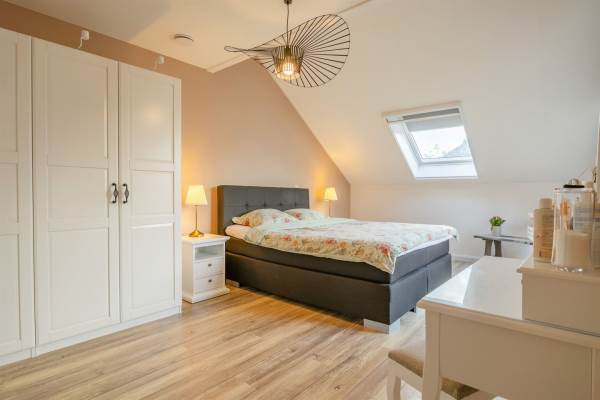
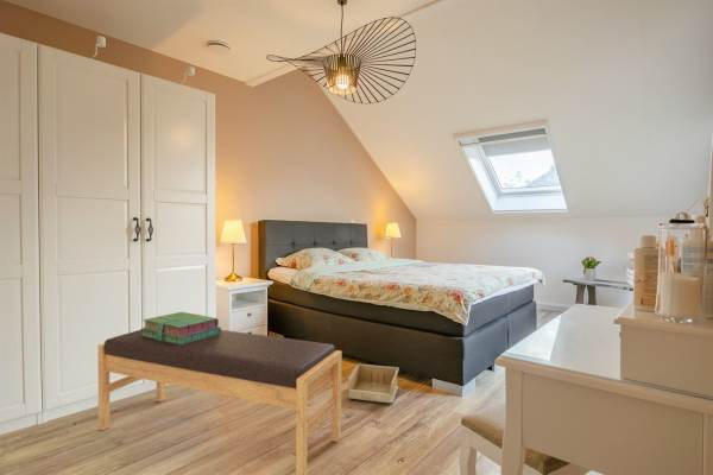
+ stack of books (181, 325)
+ storage bin (373, 382)
+ bench (217, 387)
